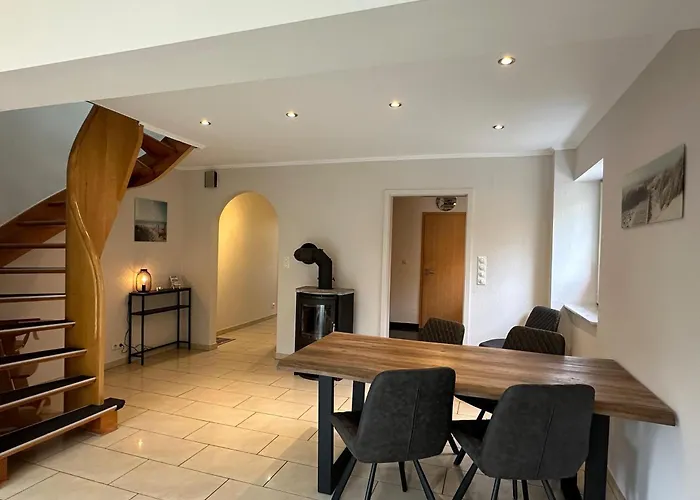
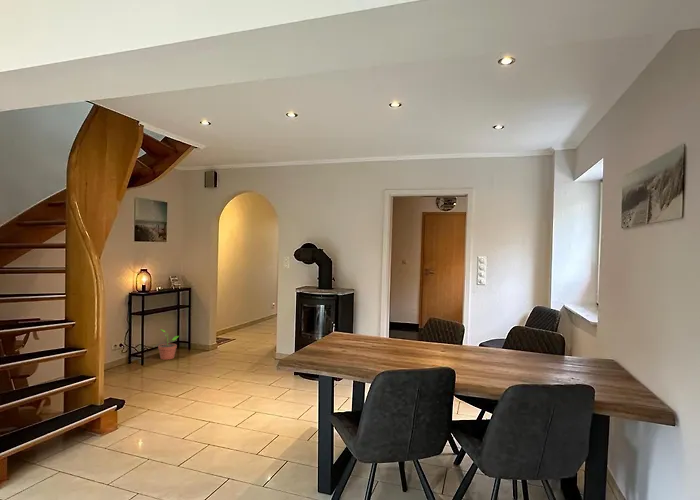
+ potted plant (167, 343)
